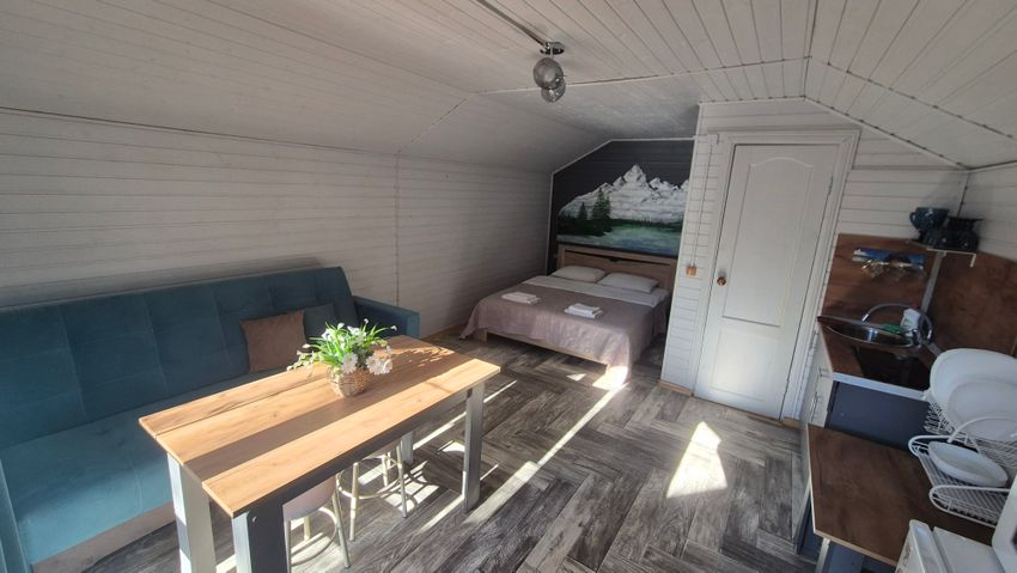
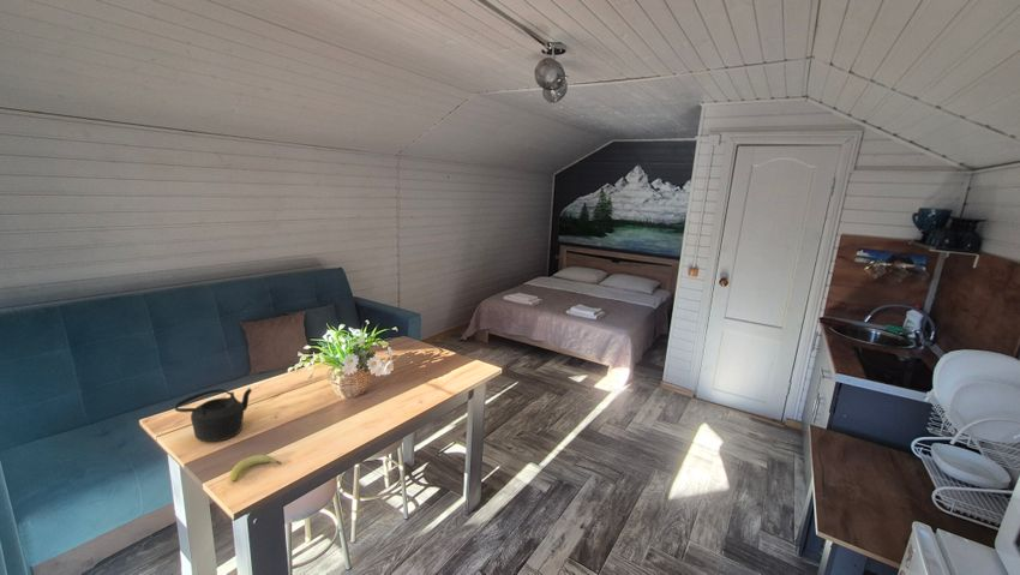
+ teapot (220, 413)
+ fruit (253, 465)
